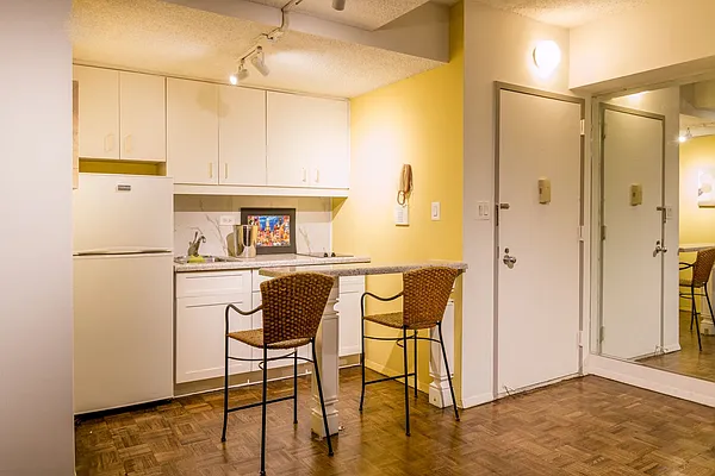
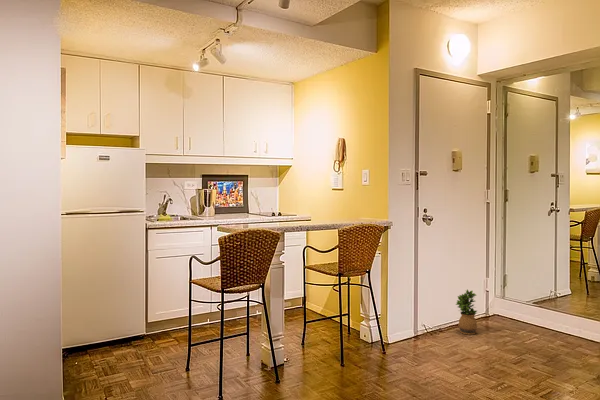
+ potted plant (465, 311)
